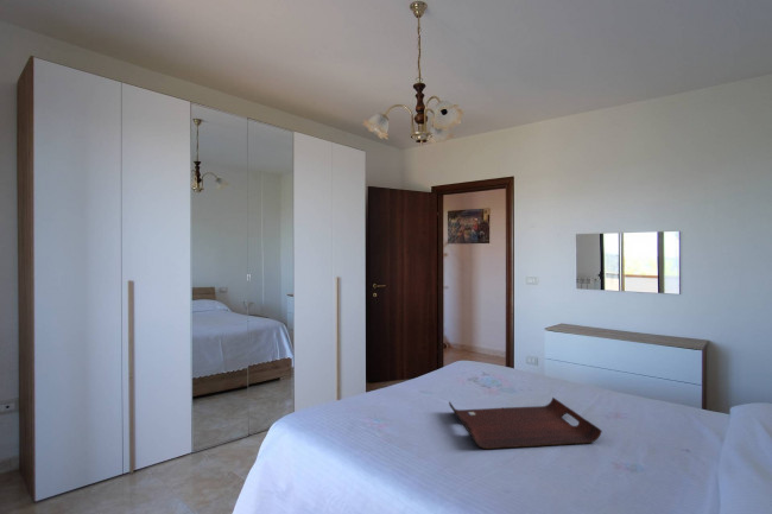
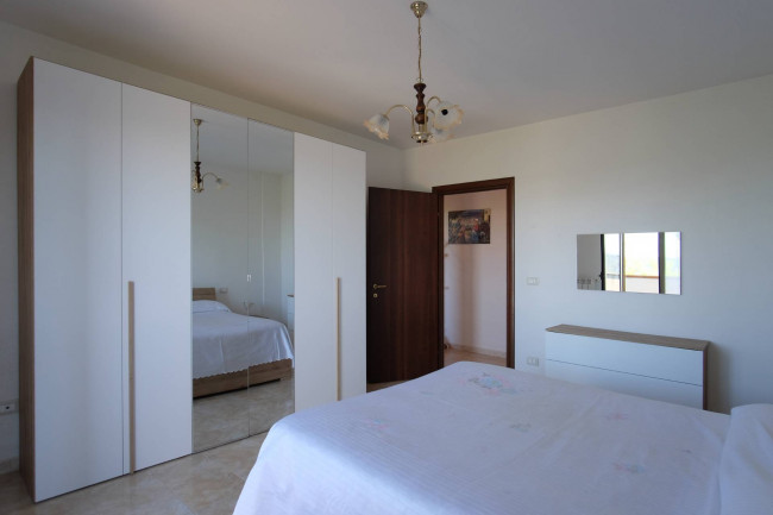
- serving tray (518, 419)
